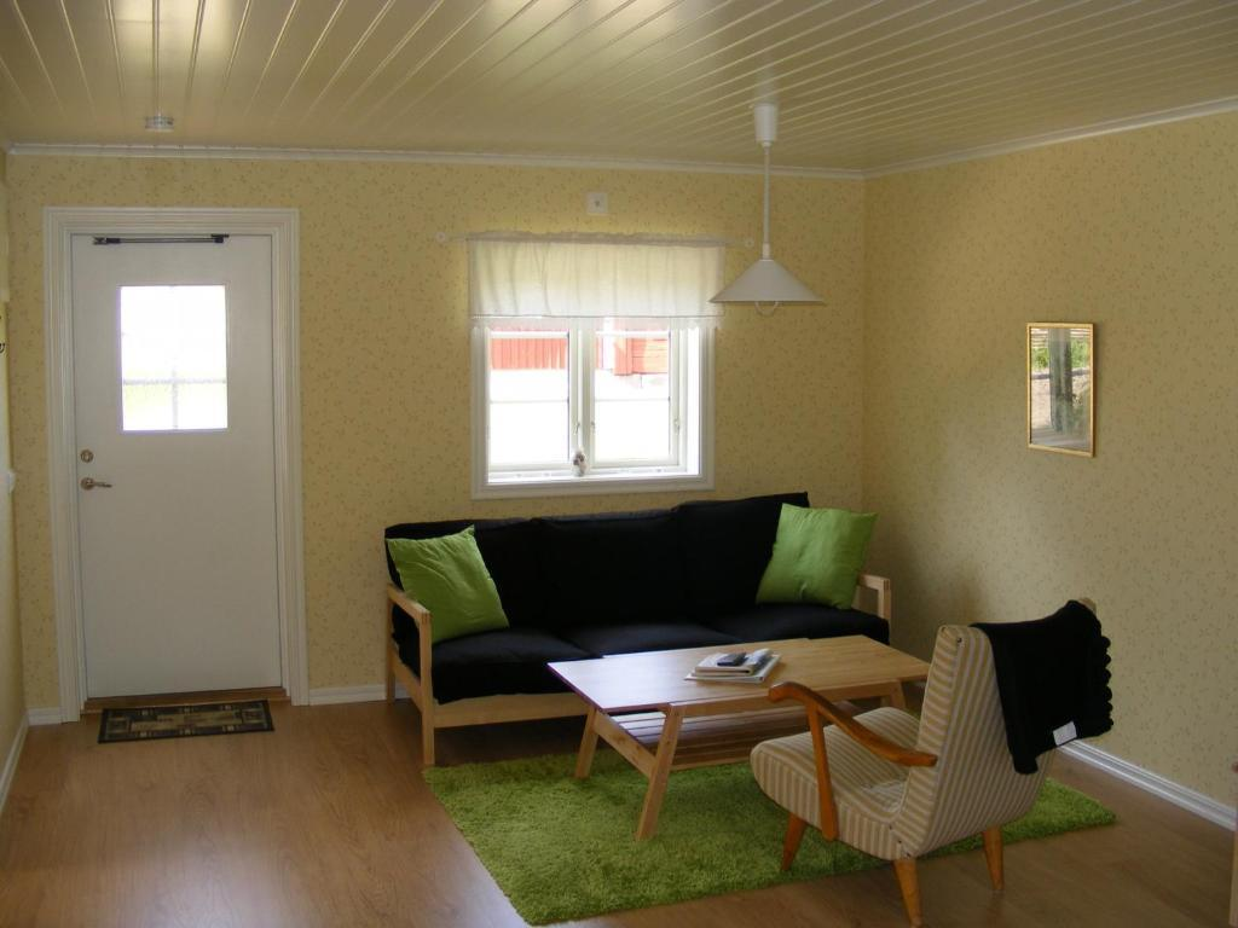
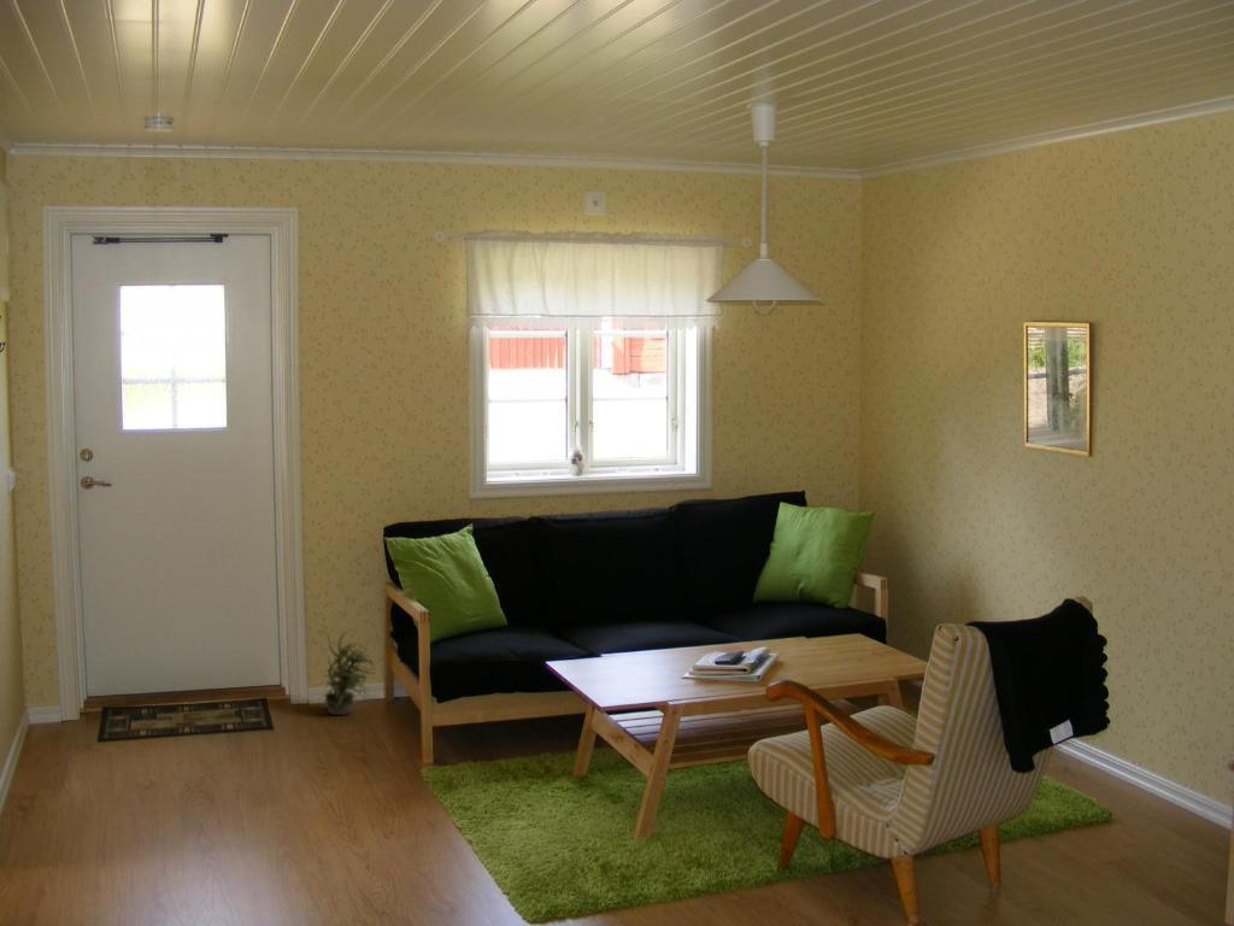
+ potted plant (346, 672)
